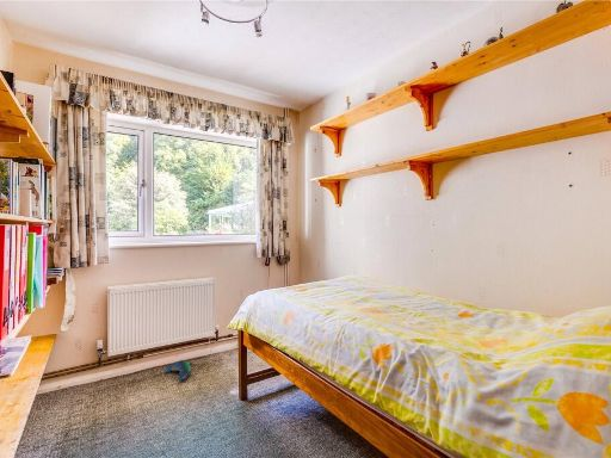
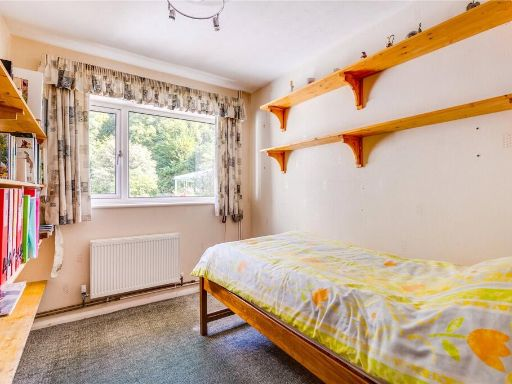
- plush toy (179, 369)
